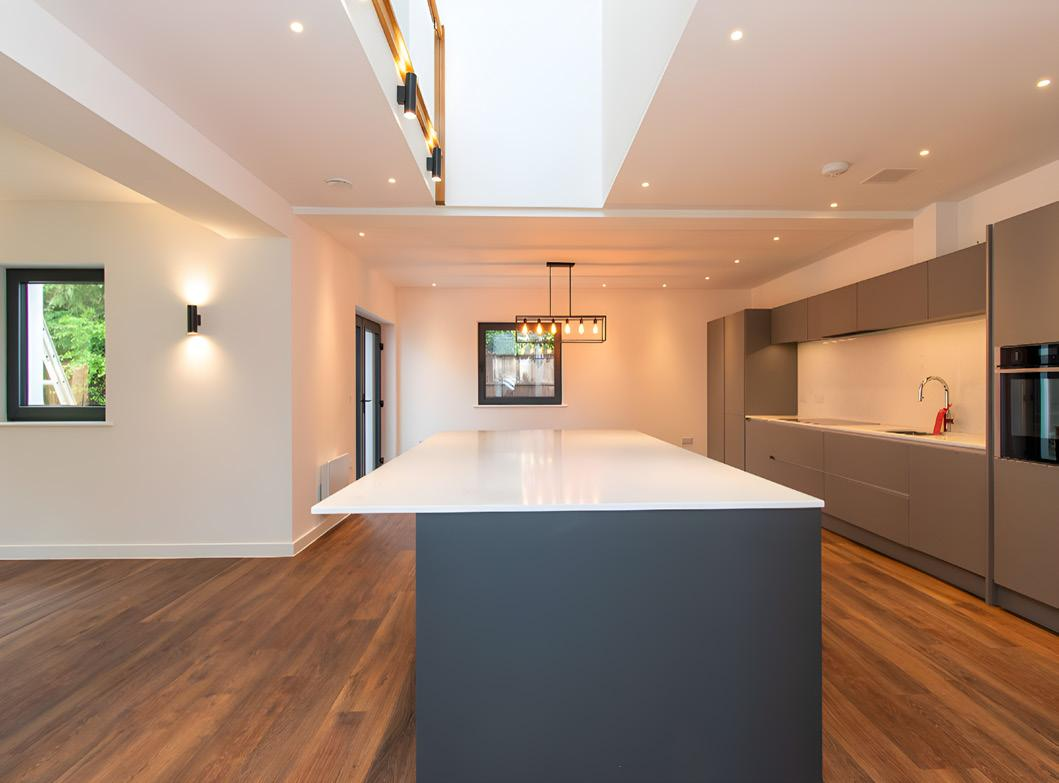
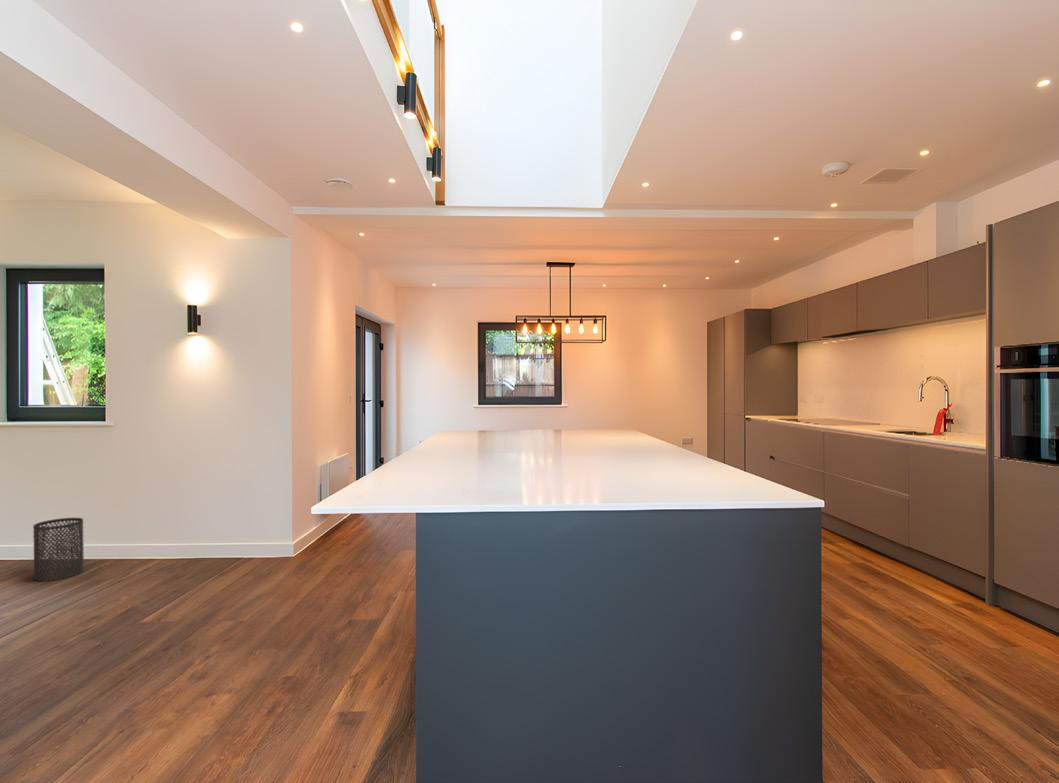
+ trash can (59, 548)
